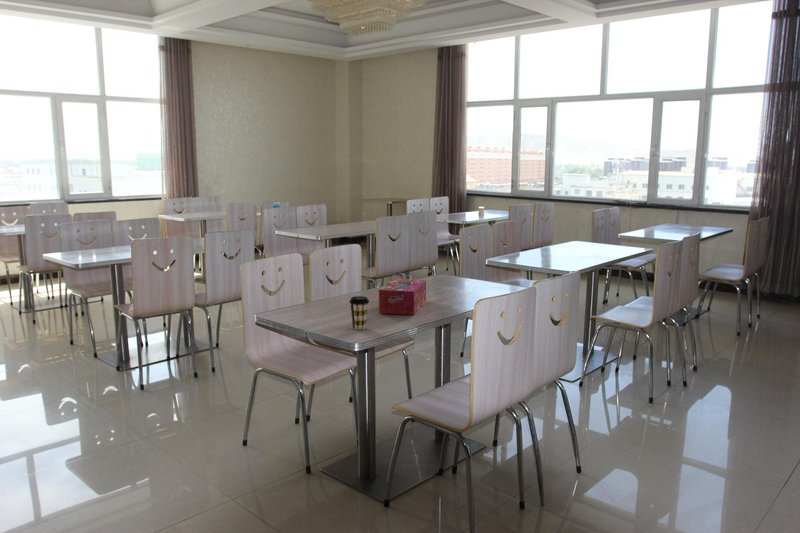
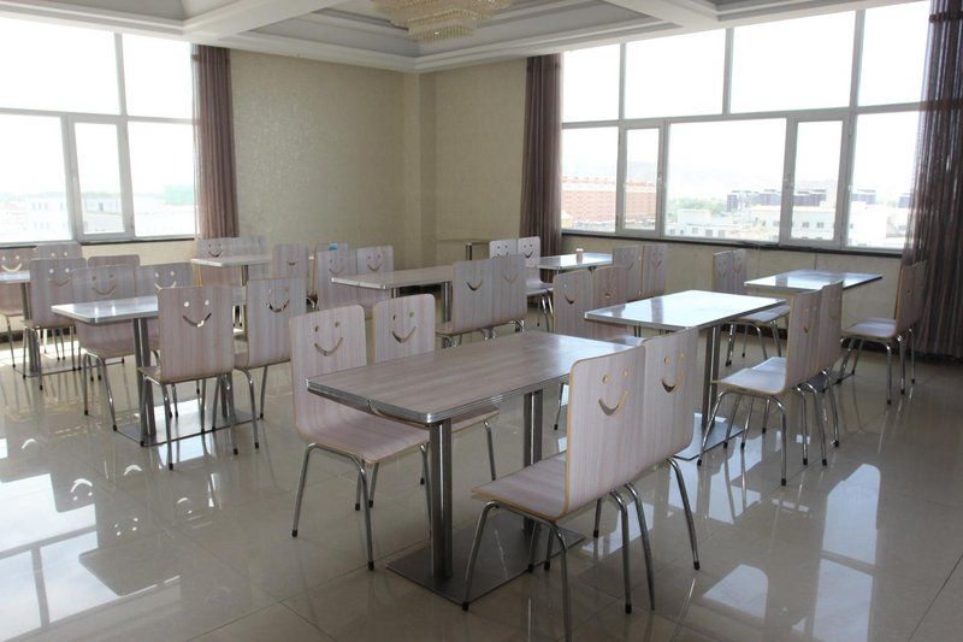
- tissue box (403, 295)
- coffee cup (359, 312)
